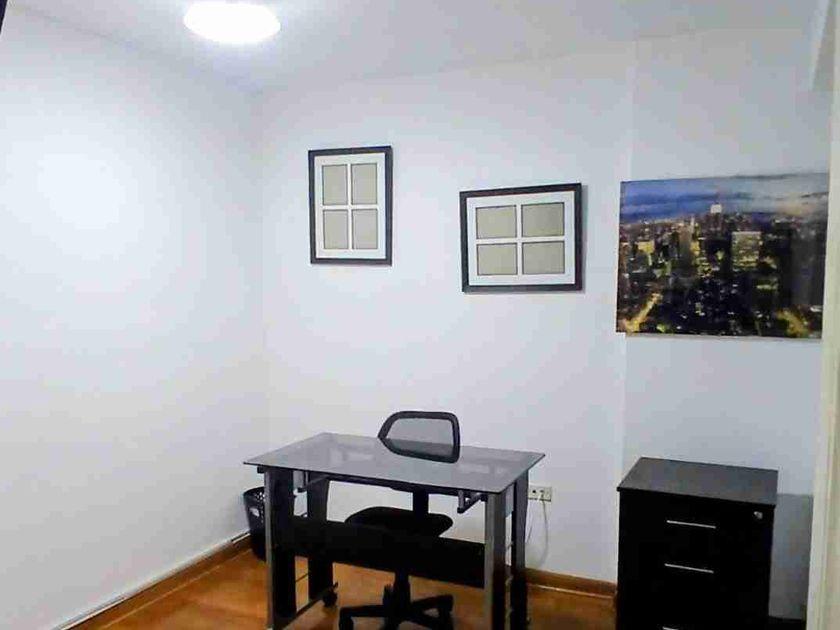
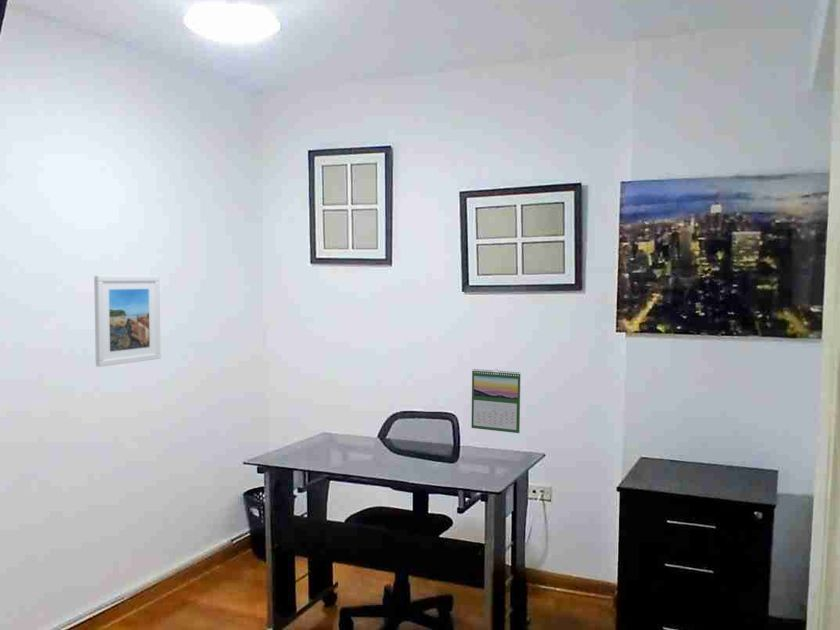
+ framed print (129, 319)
+ calendar (495, 399)
